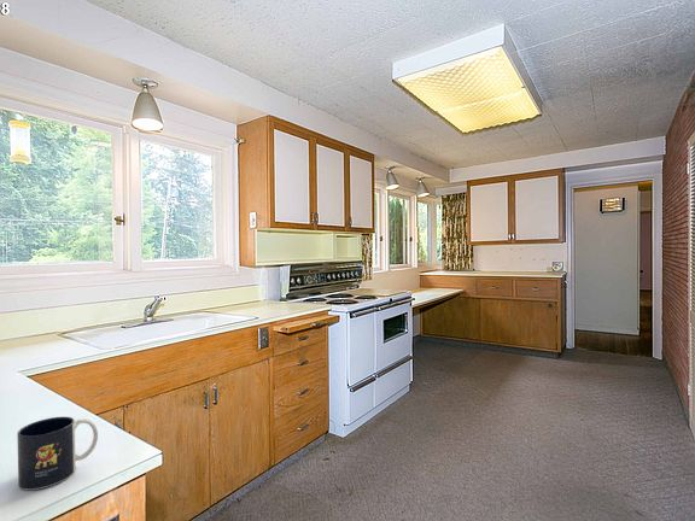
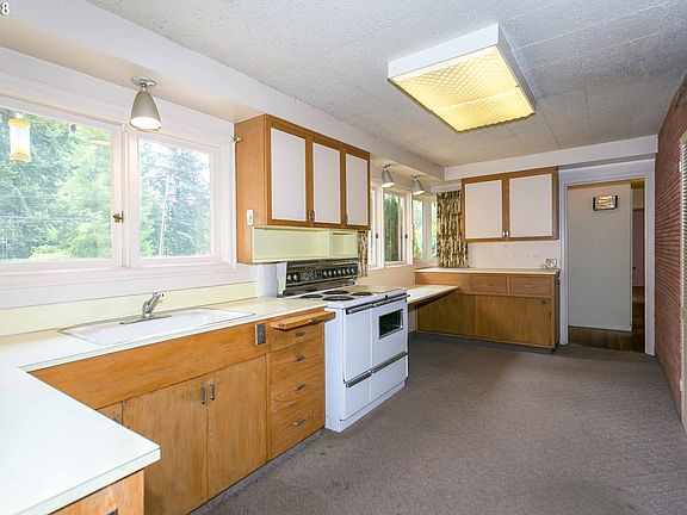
- mug (60, 446)
